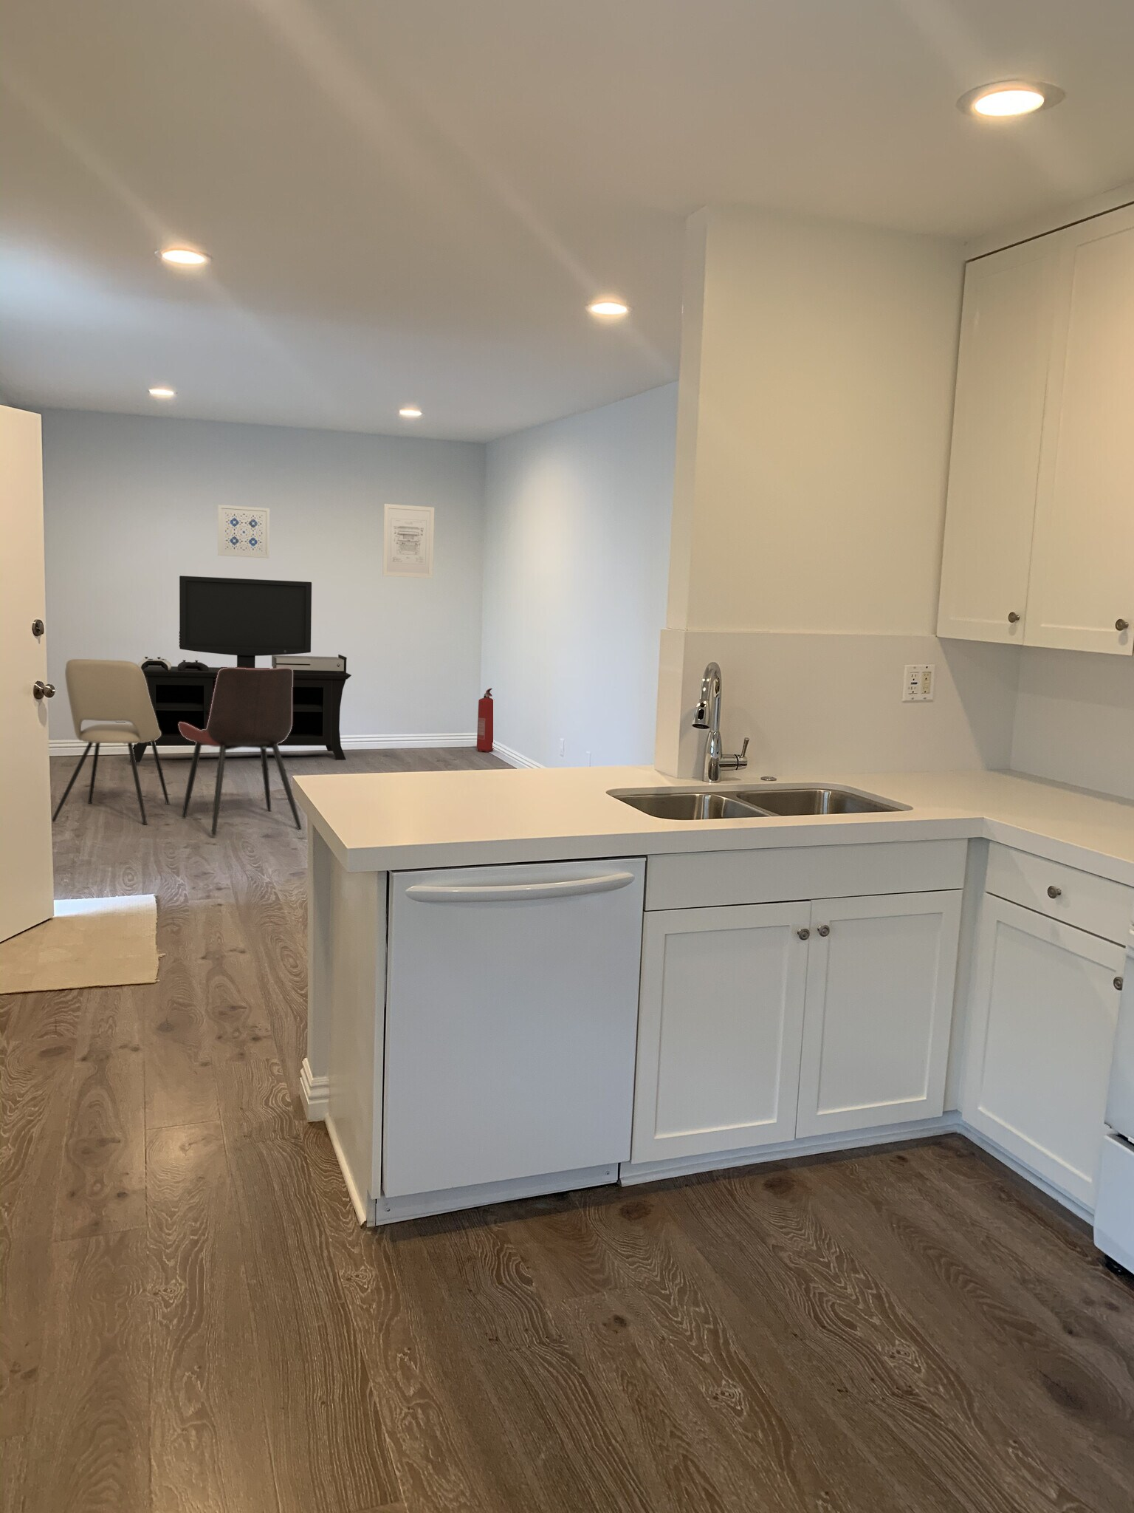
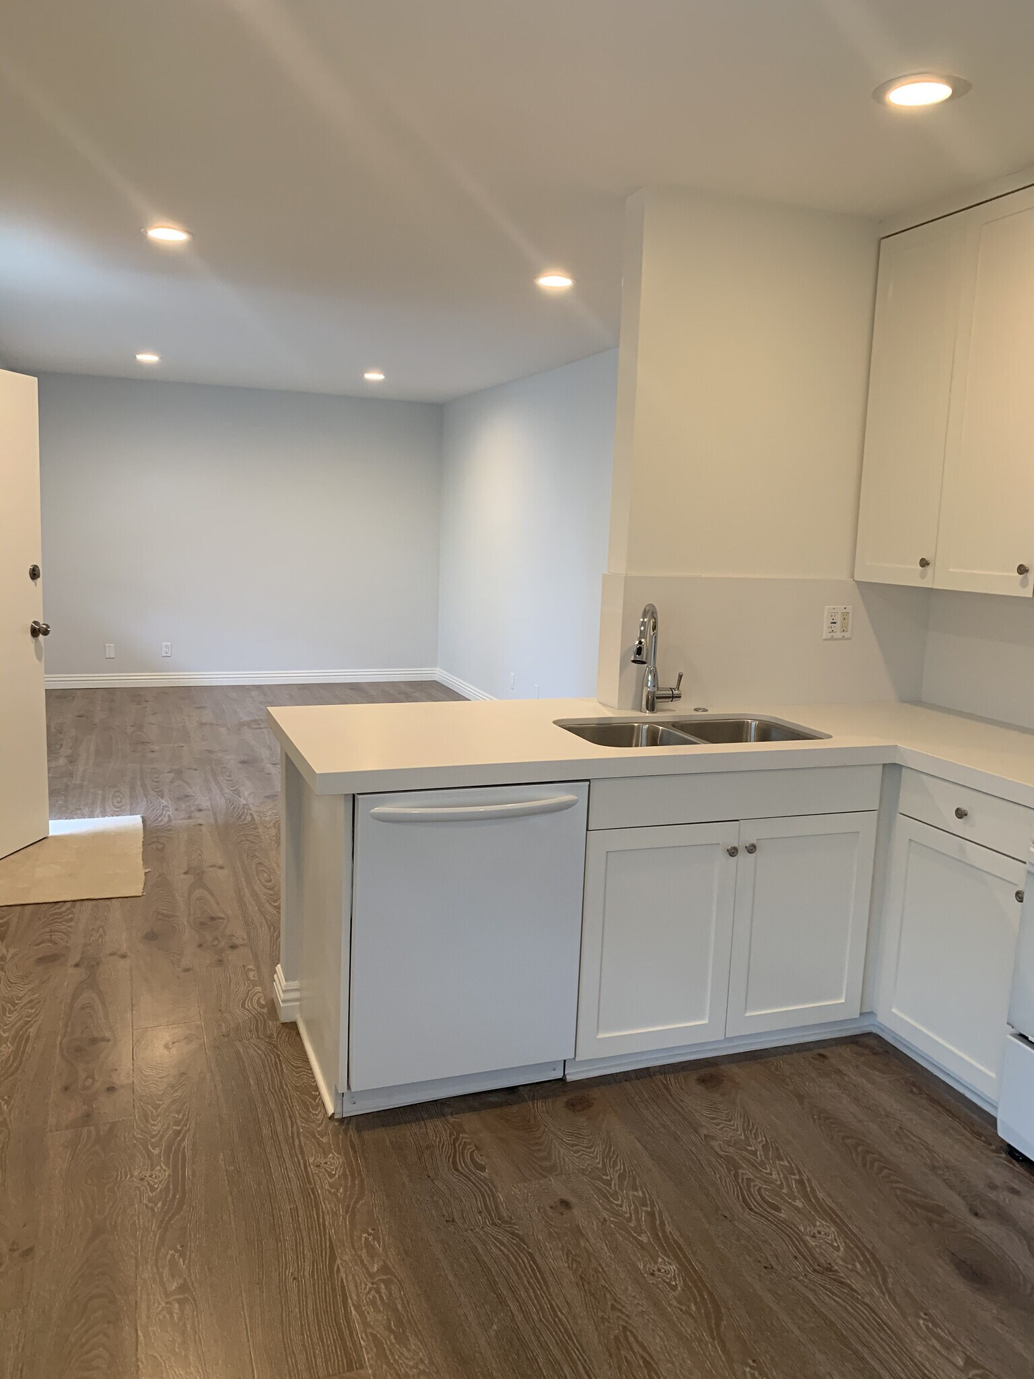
- dining chair (242, 743)
- dining chair (113, 736)
- wall art (409, 542)
- wall art (244, 531)
- fire extinguisher (486, 720)
- media console (239, 667)
